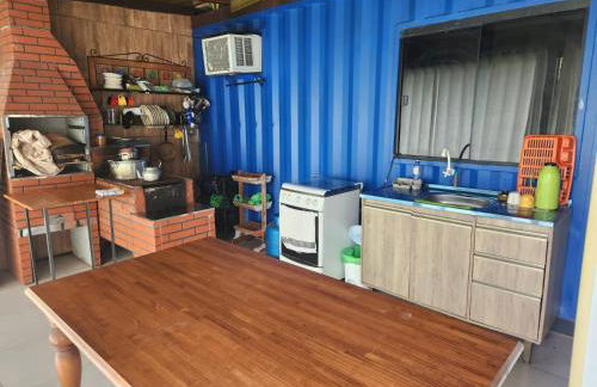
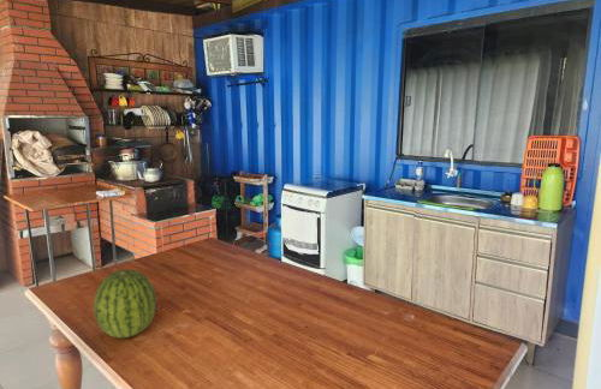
+ fruit (125, 303)
